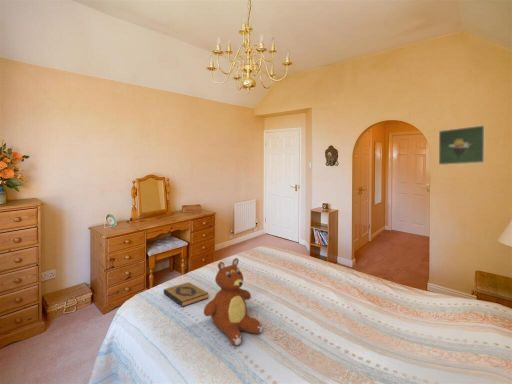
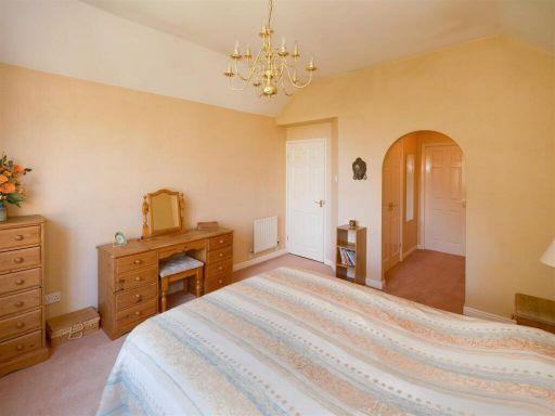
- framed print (460, 146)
- hardback book (185, 293)
- teddy bear (235, 297)
